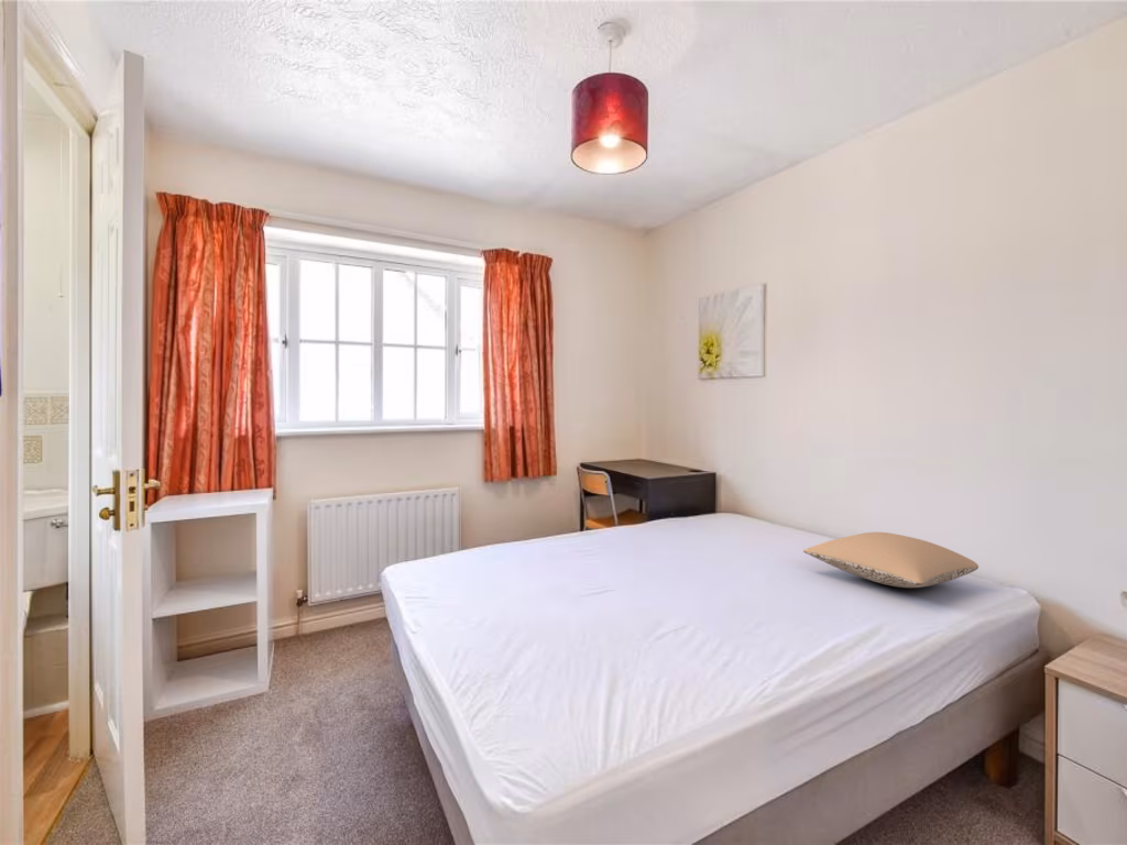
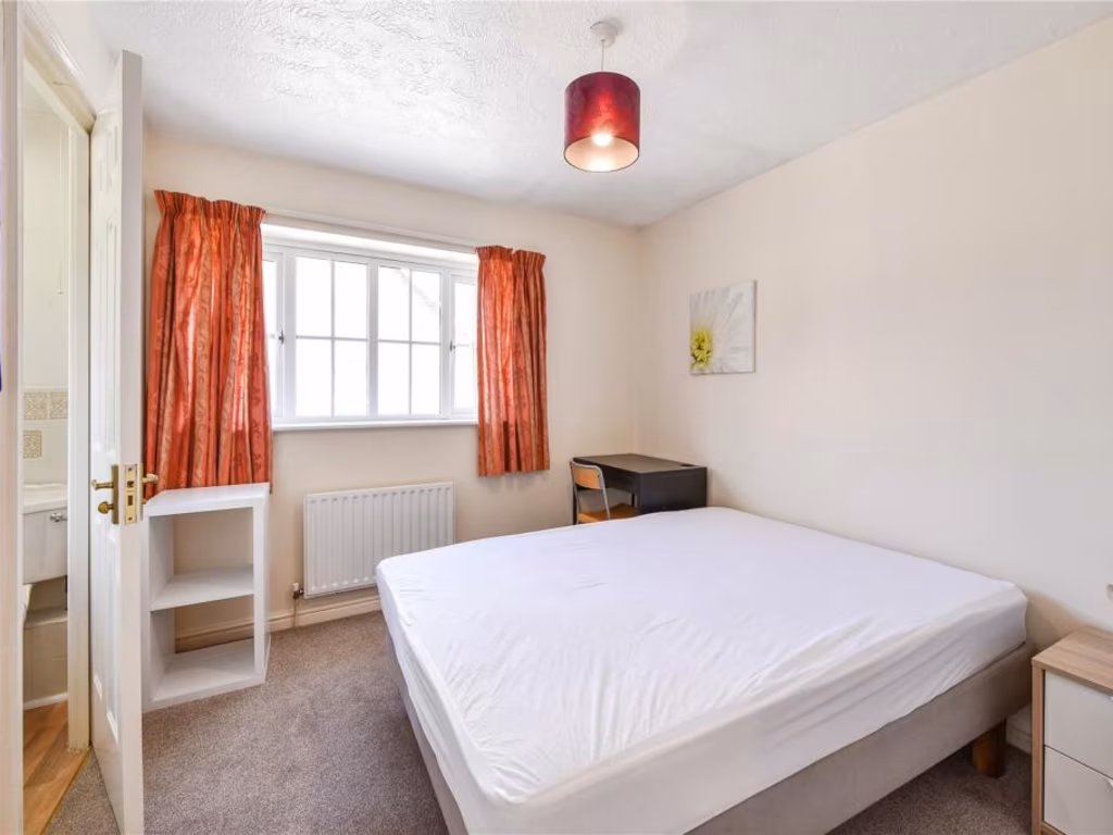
- pillow (887, 558)
